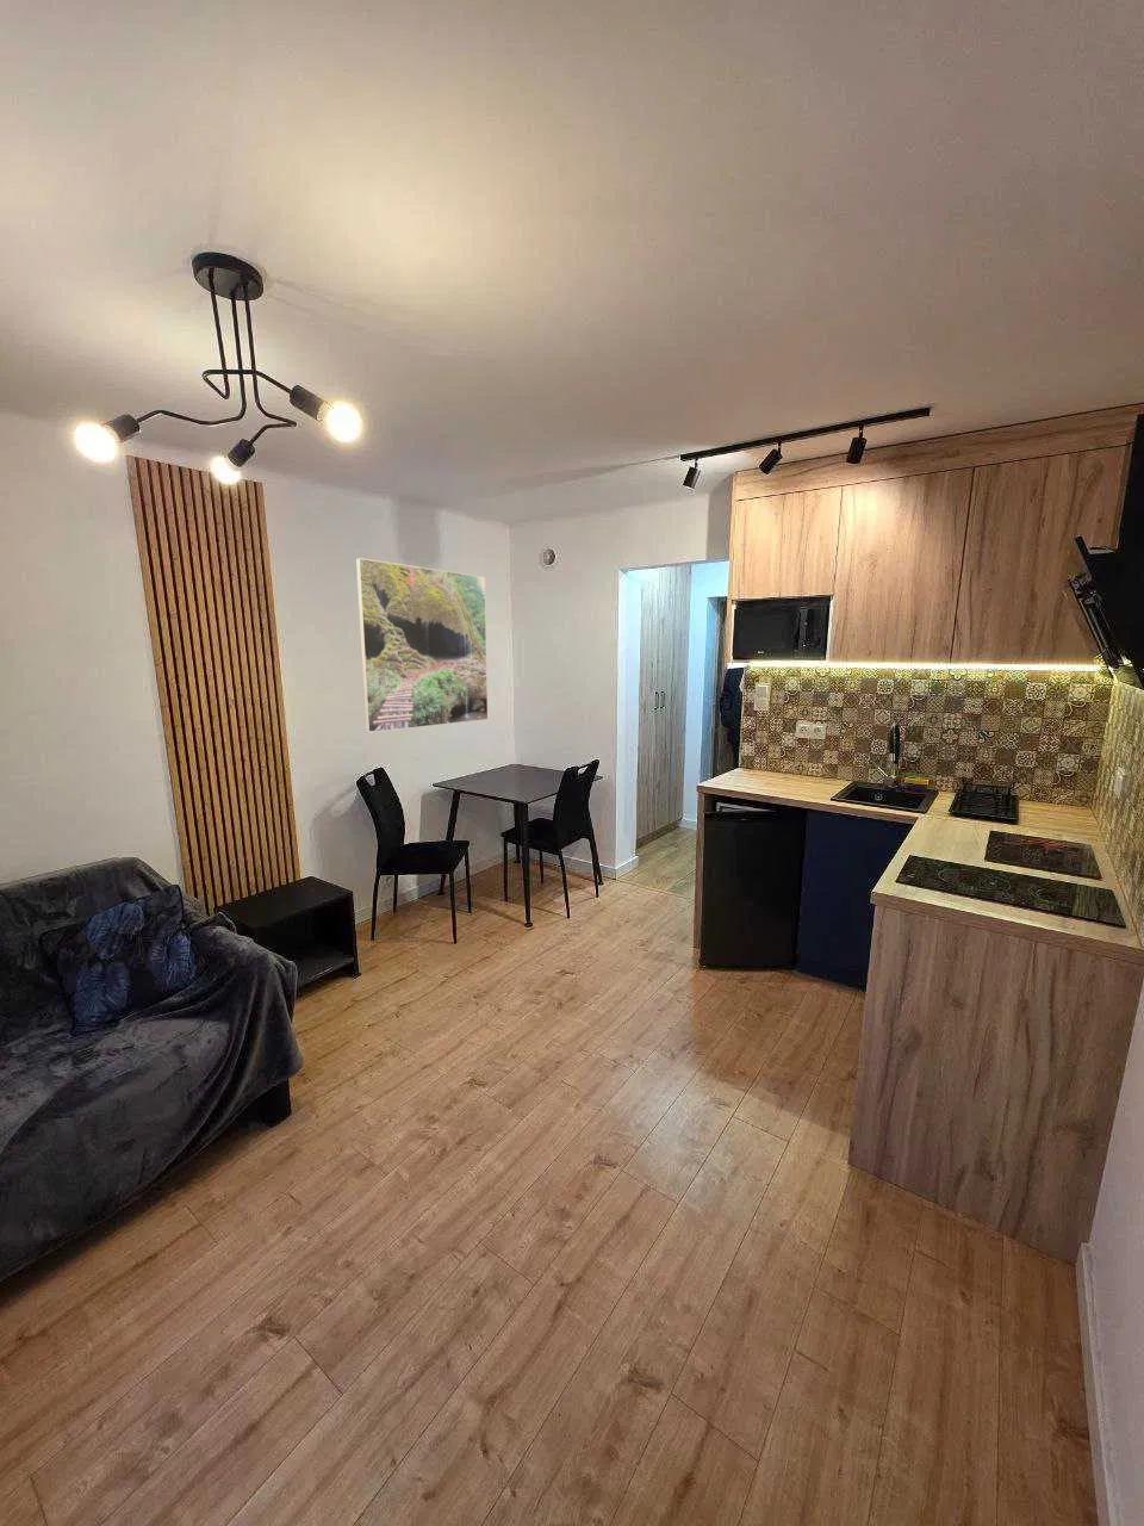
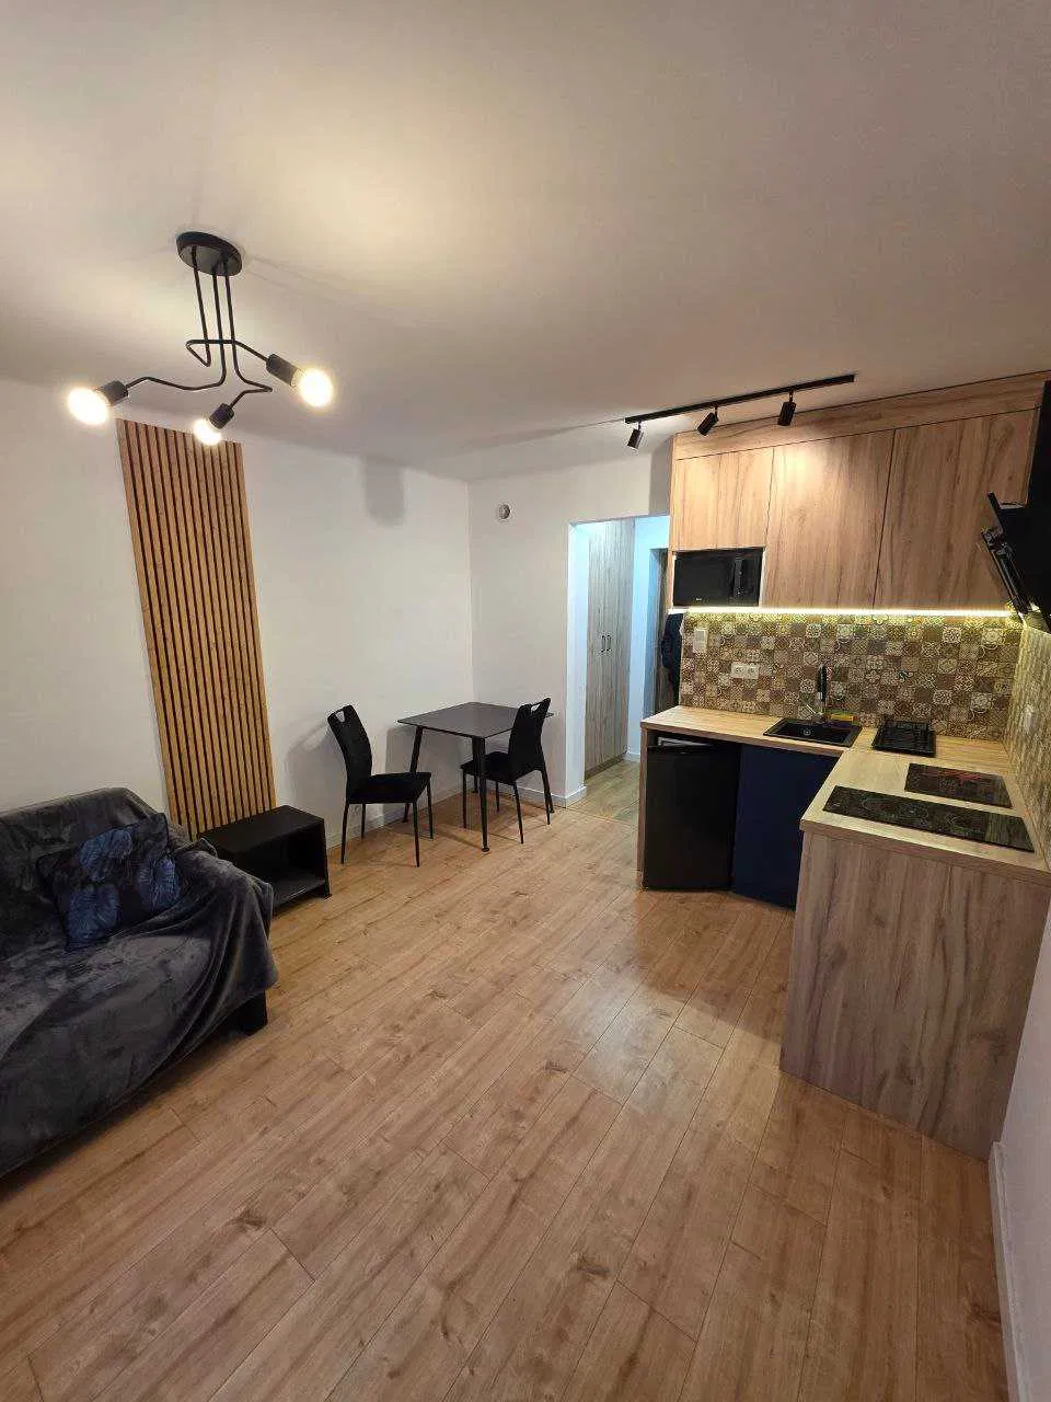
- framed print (429, 649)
